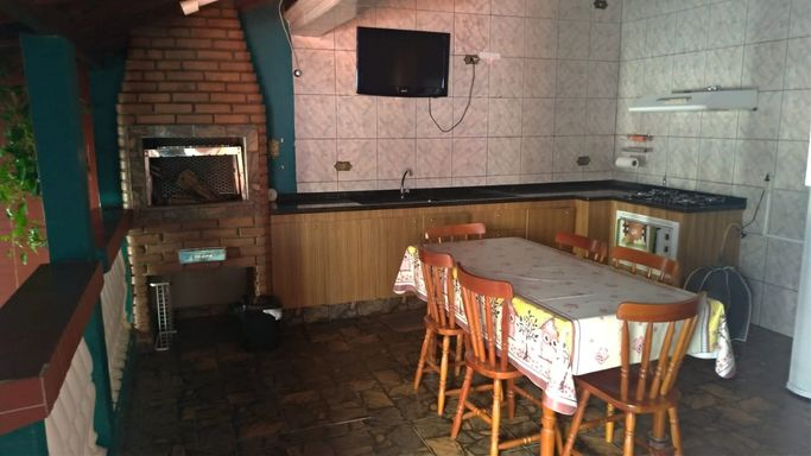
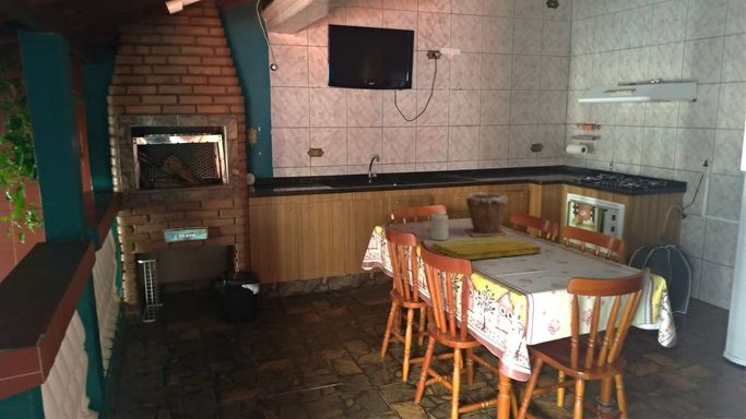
+ plant pot (485, 213)
+ candle (439, 224)
+ cutting board (485, 246)
